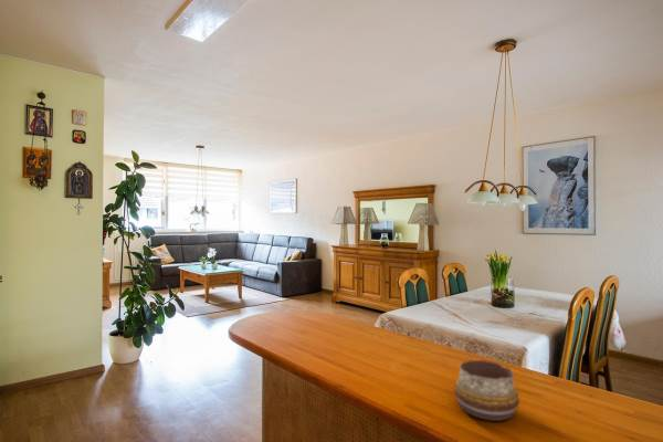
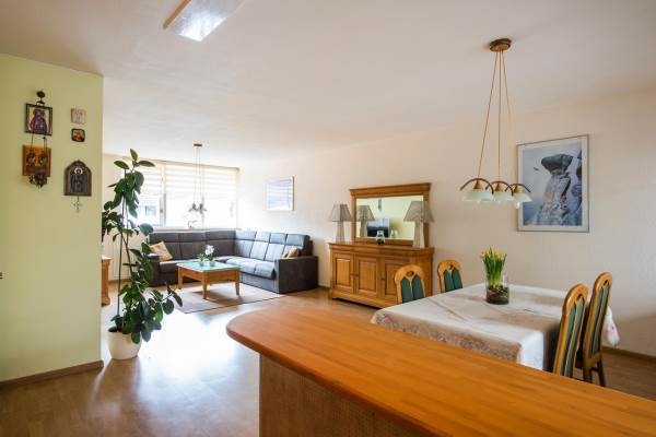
- decorative bowl (485, 389)
